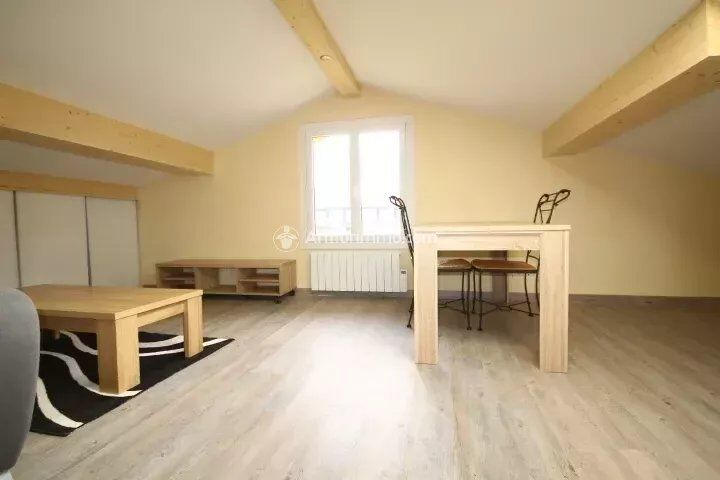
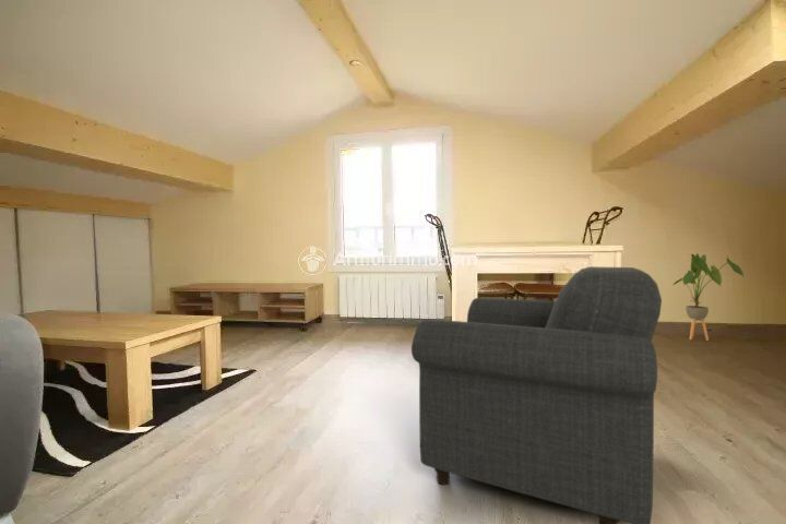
+ armchair (538, 366)
+ house plant (699, 295)
